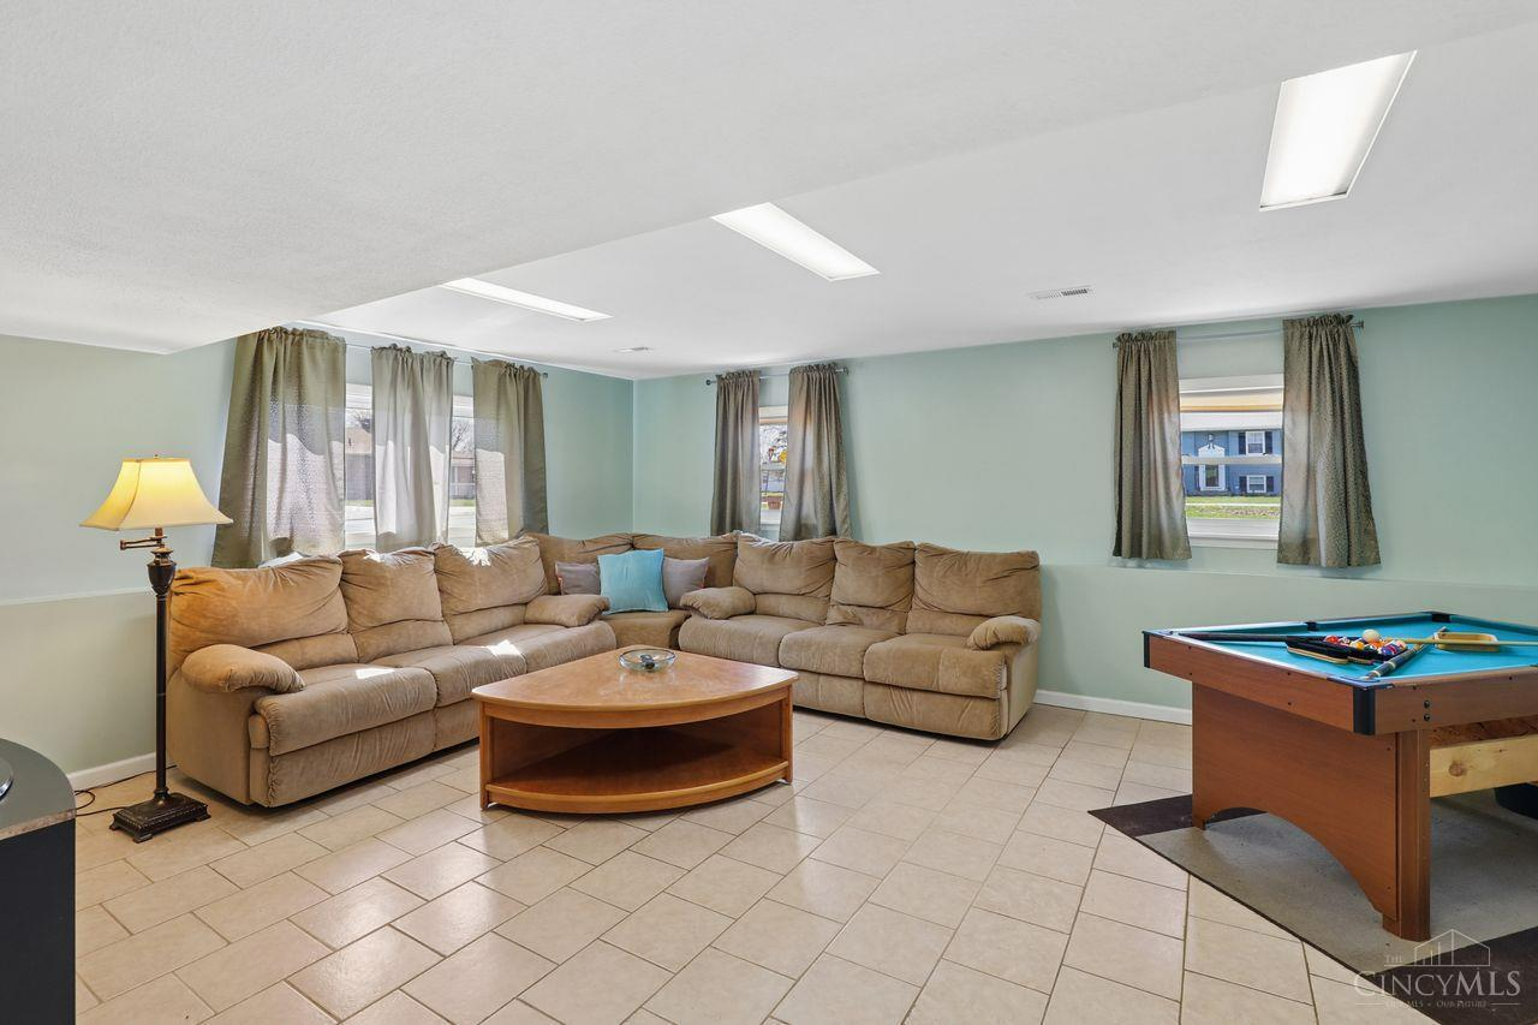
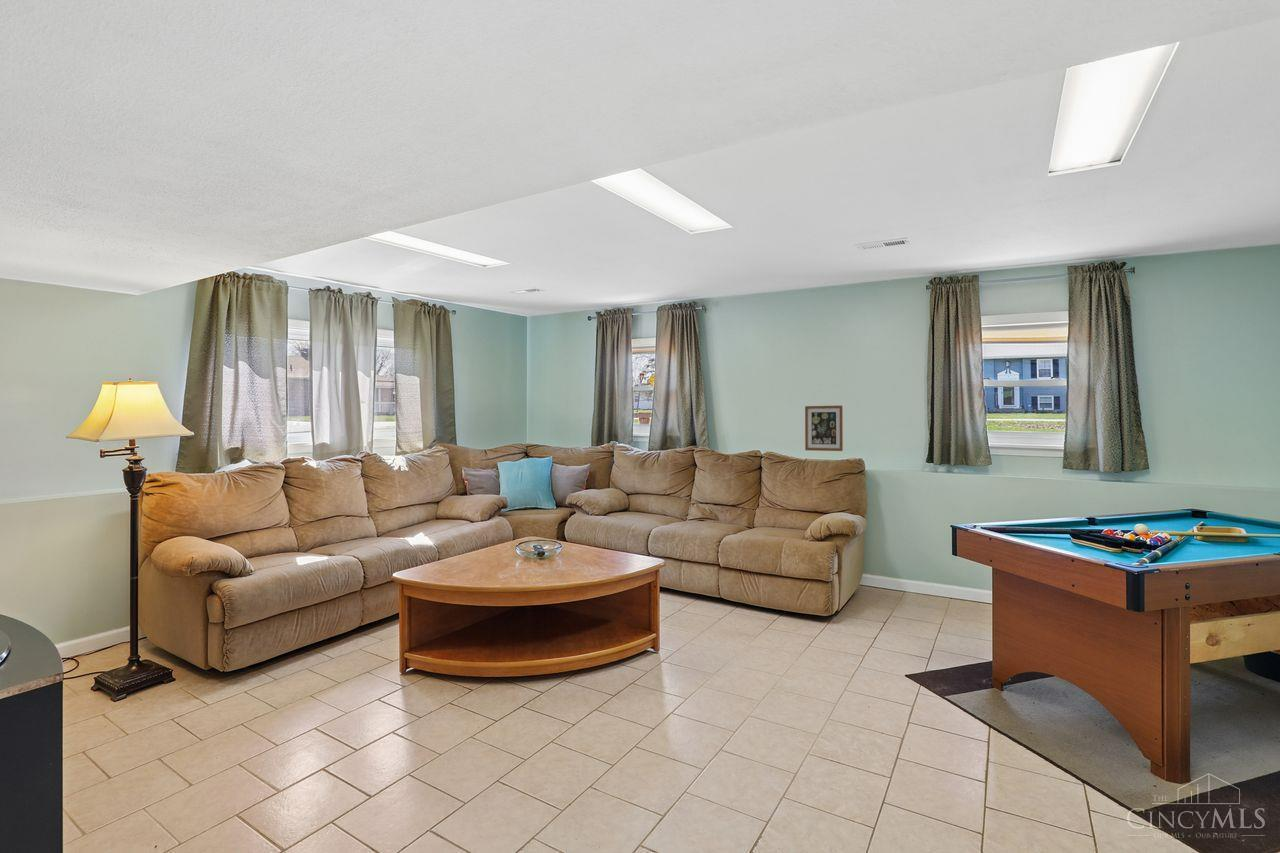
+ wall art (823, 428)
